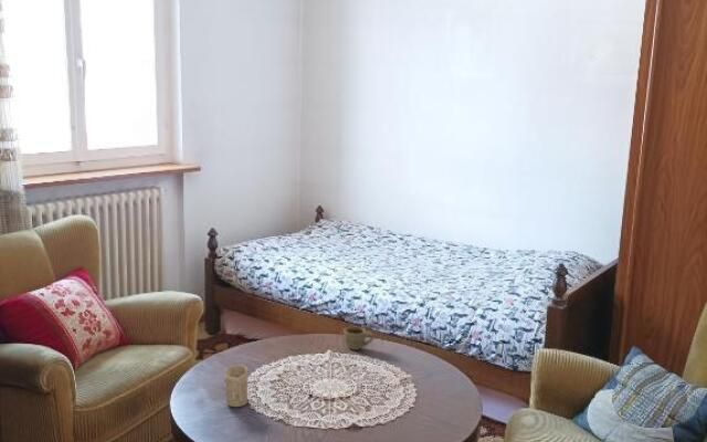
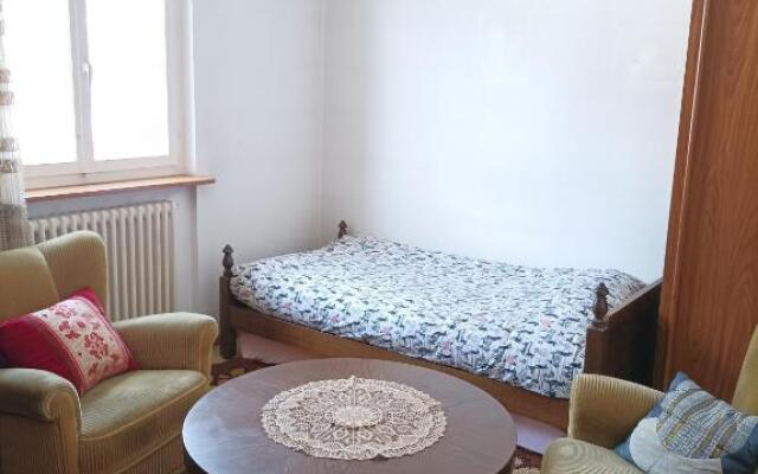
- candle (236, 386)
- cup (358, 339)
